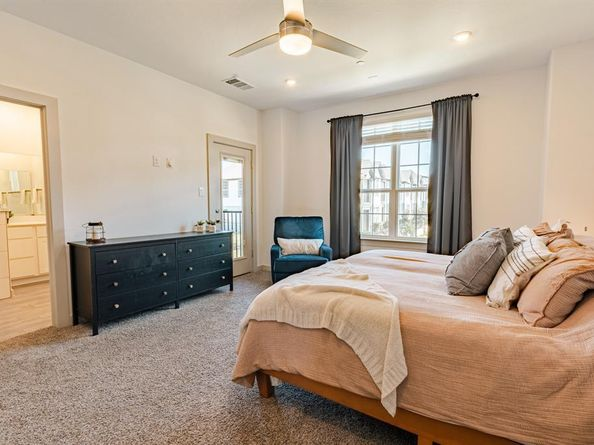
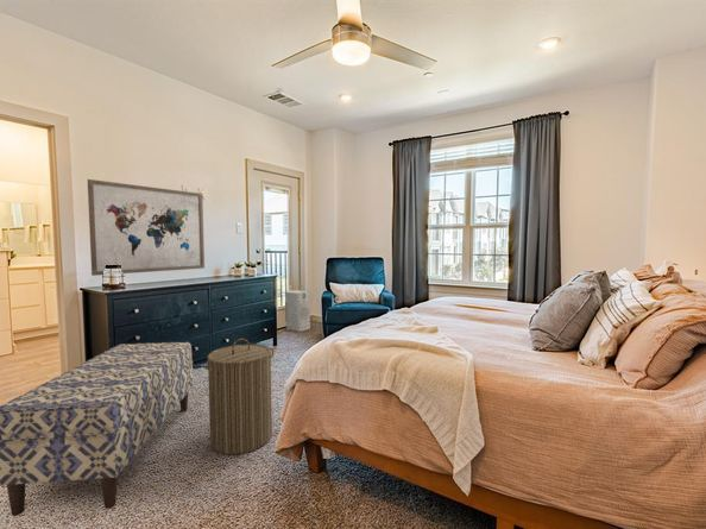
+ wall art (153, 229)
+ laundry hamper (240, 388)
+ air purifier (297, 309)
+ bench (119, 408)
